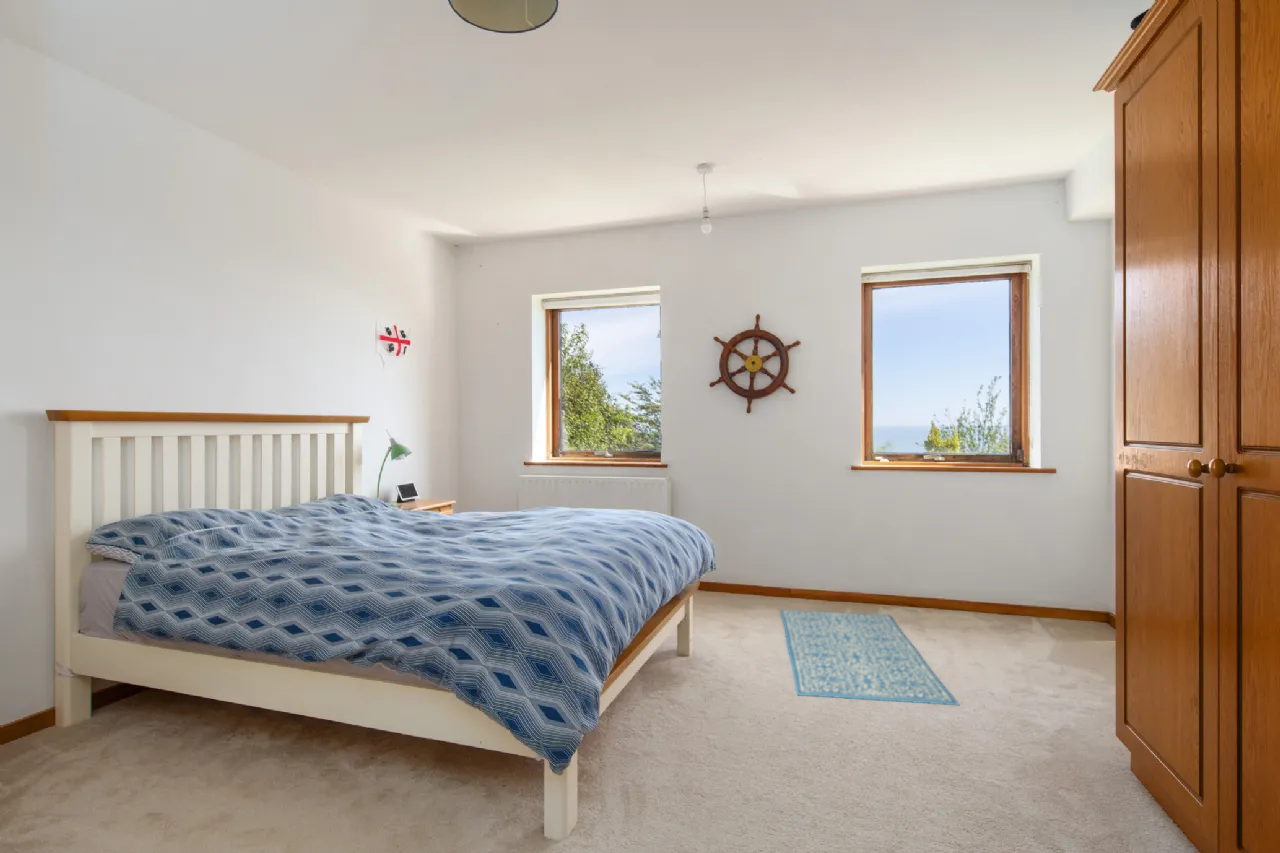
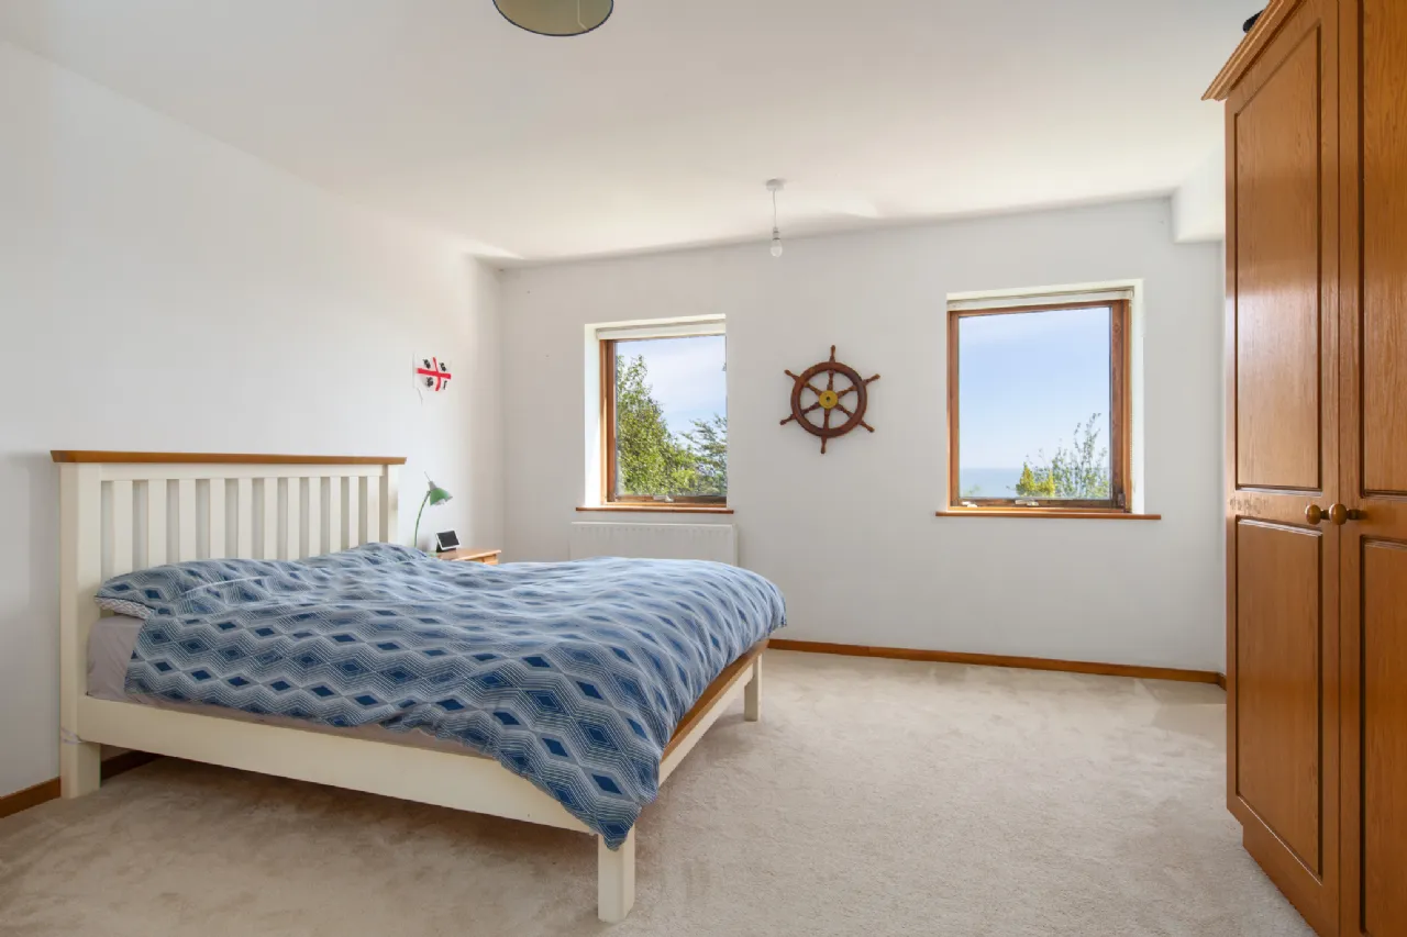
- rug (851, 647)
